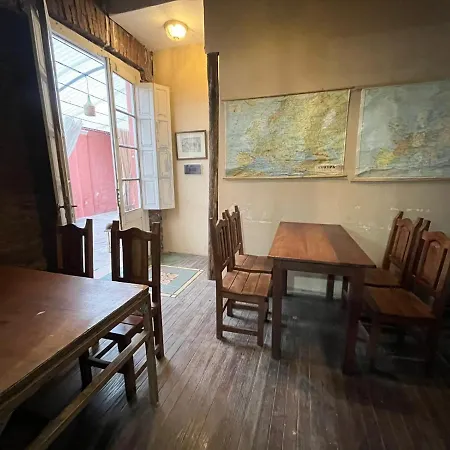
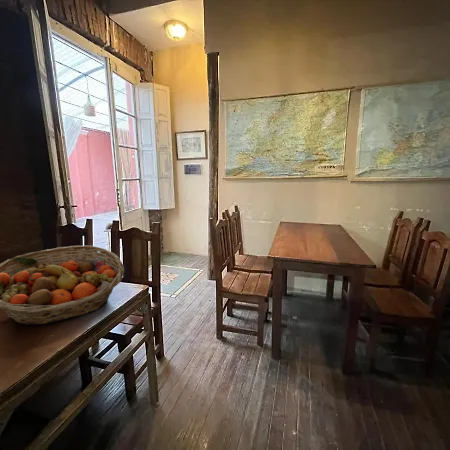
+ fruit basket (61, 281)
